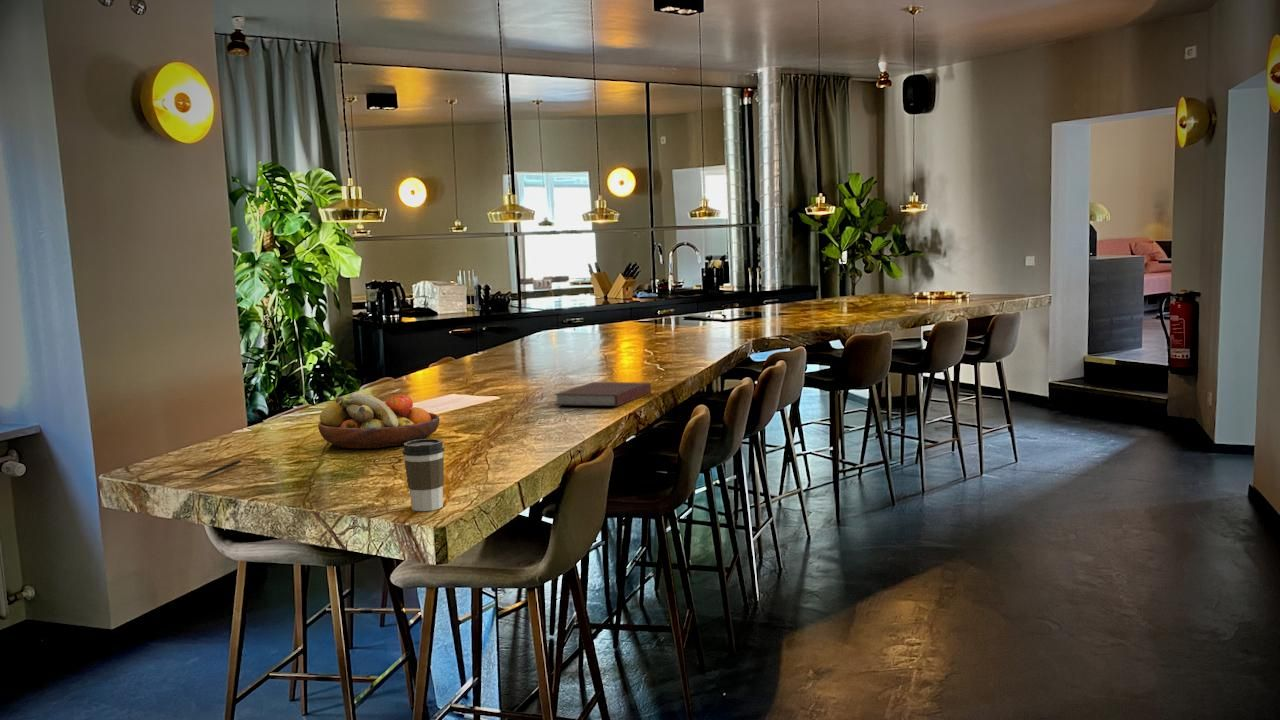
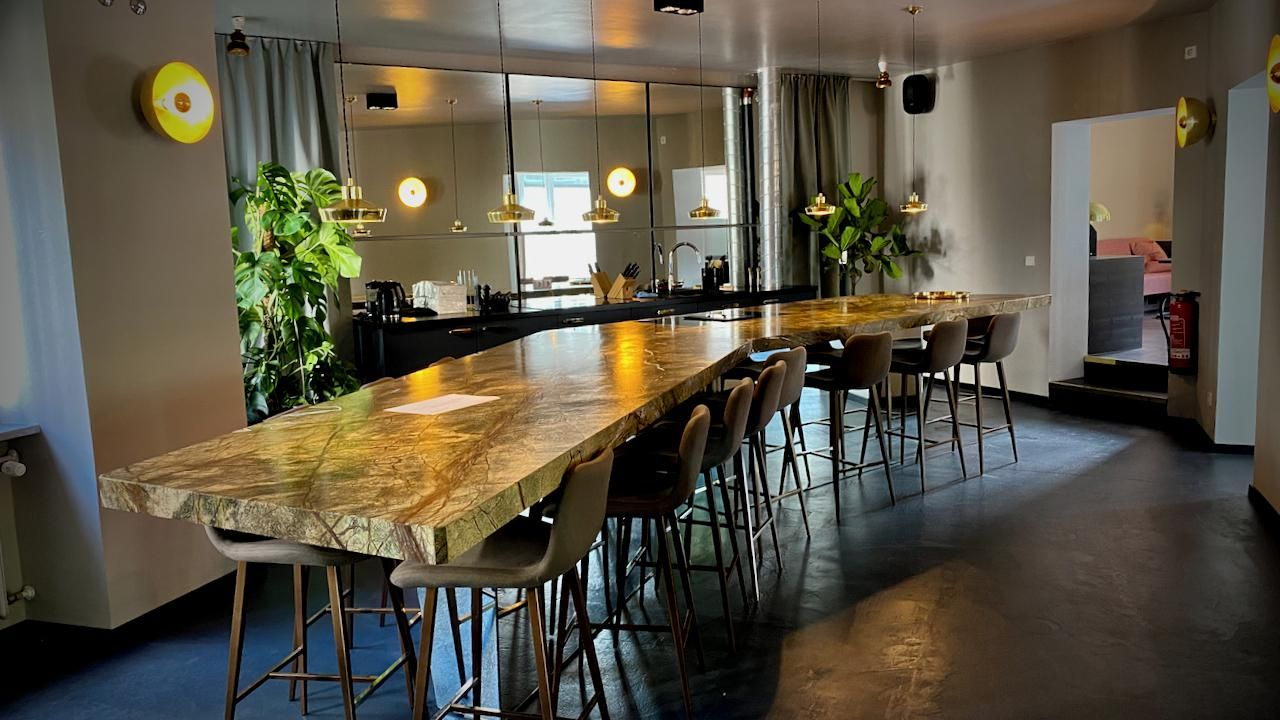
- fruit bowl (379, 415)
- notebook (604, 393)
- coffee cup (425, 474)
- pen (218, 469)
